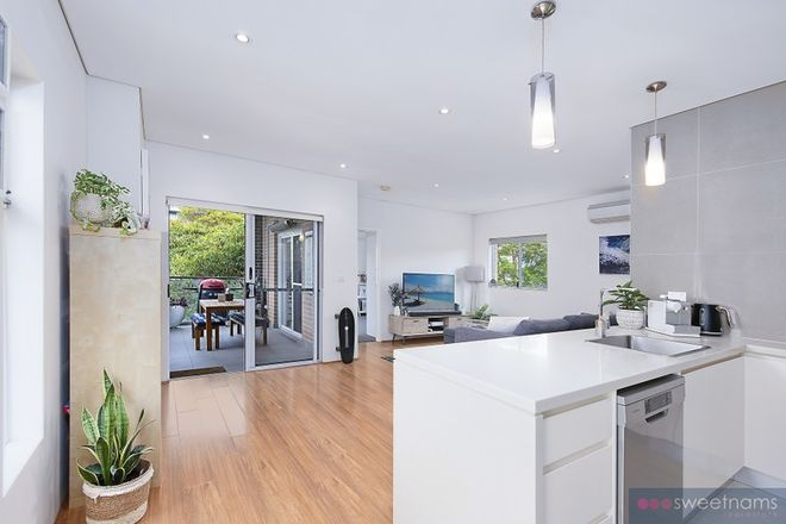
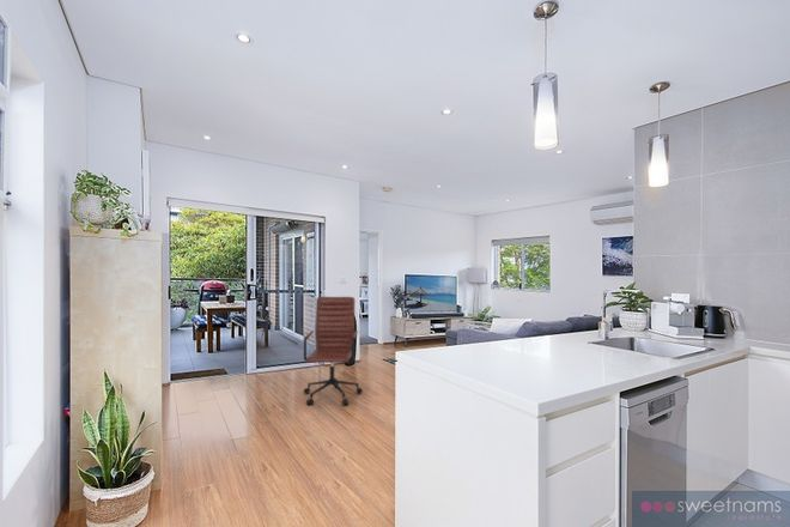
+ chair (332, 346)
